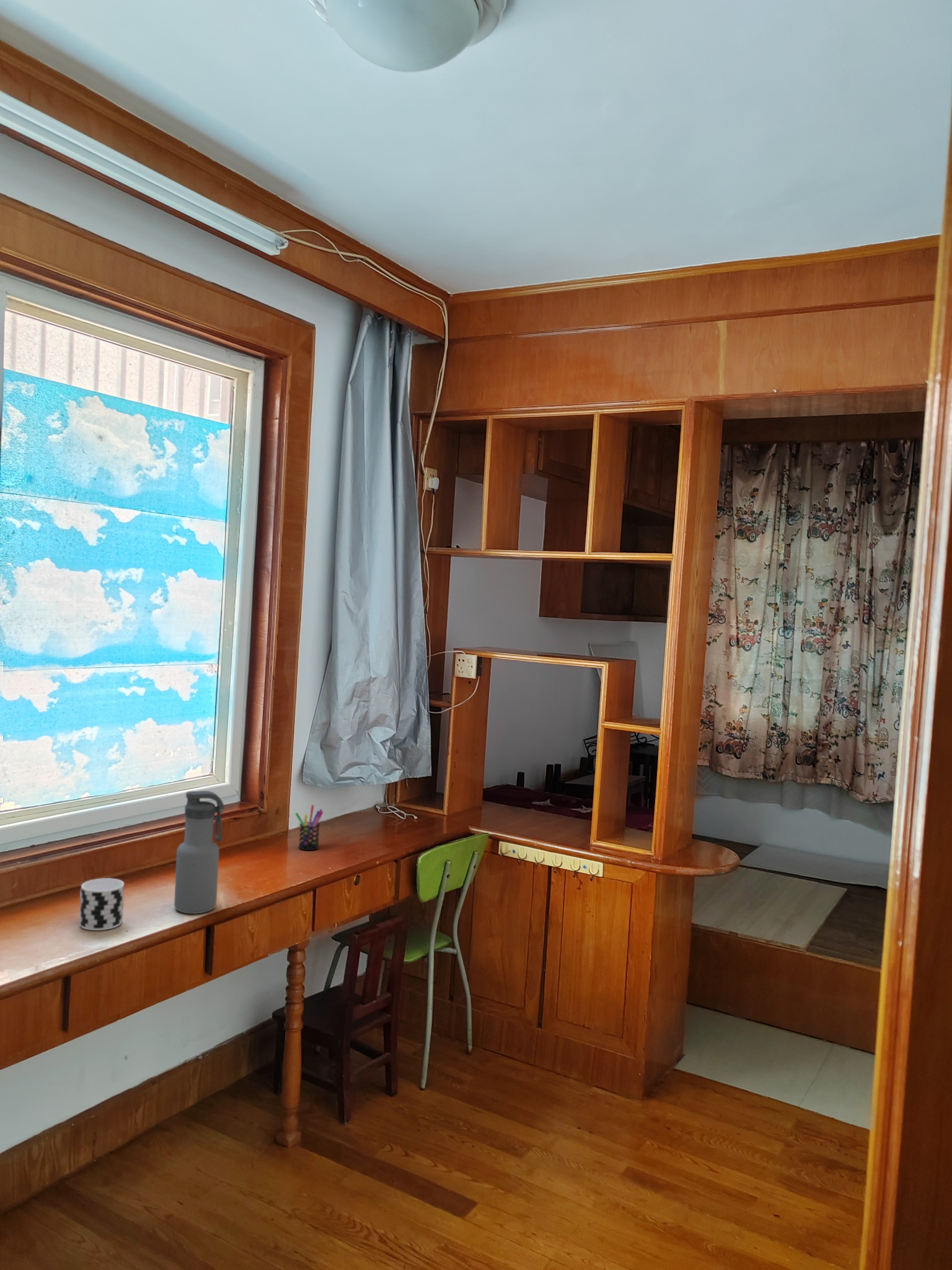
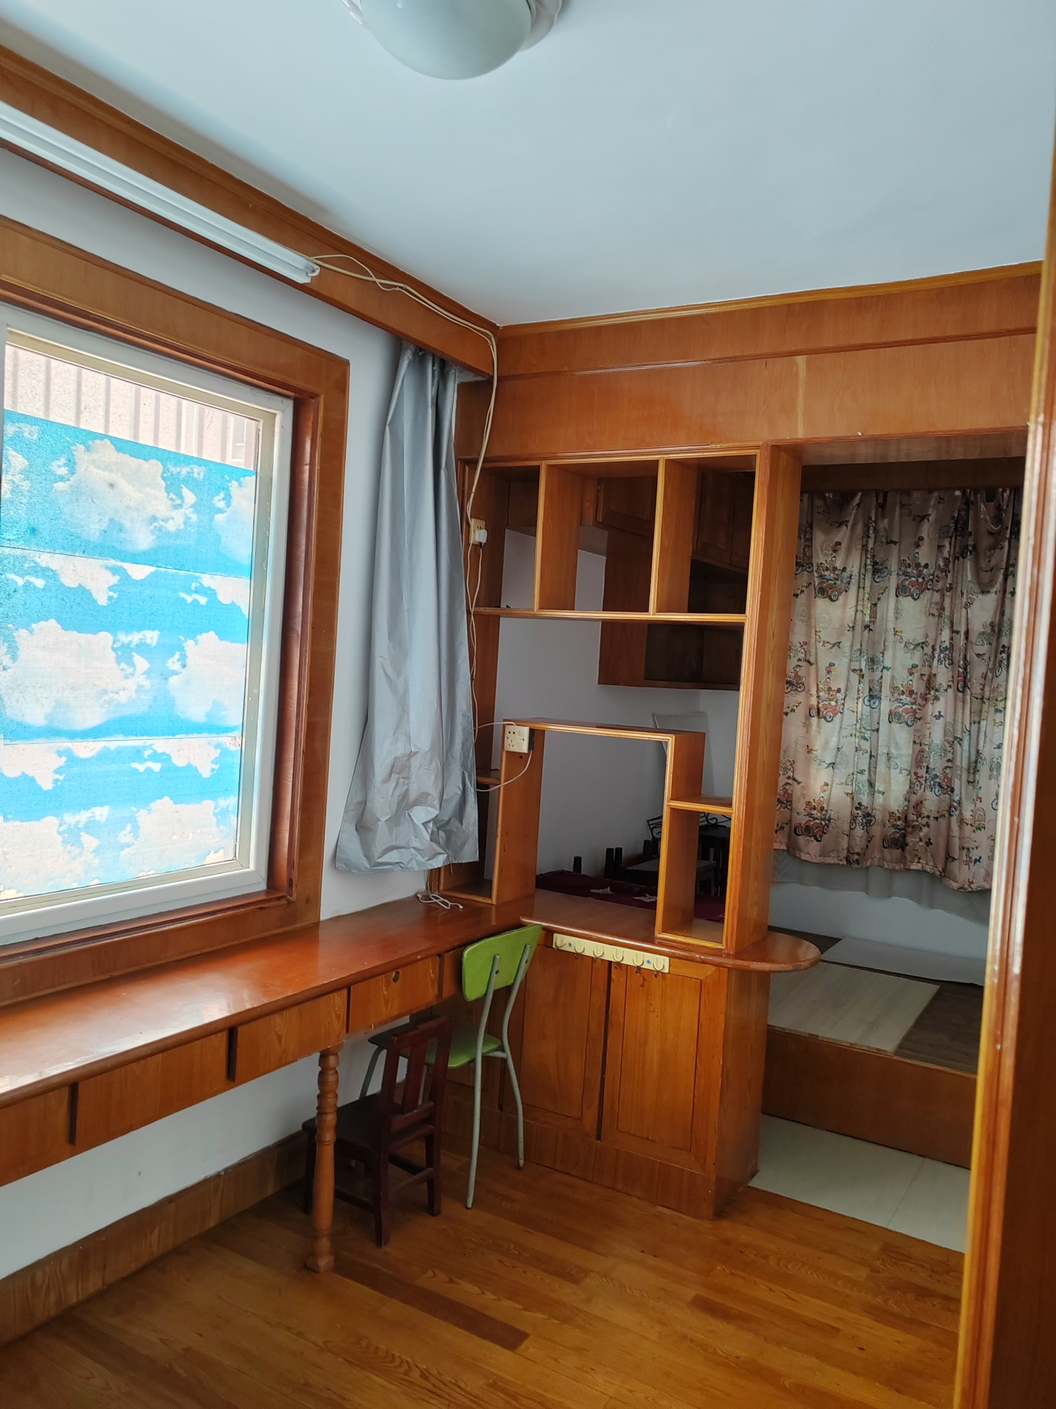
- water bottle (199, 850)
- cup (97, 902)
- pen holder (307, 827)
